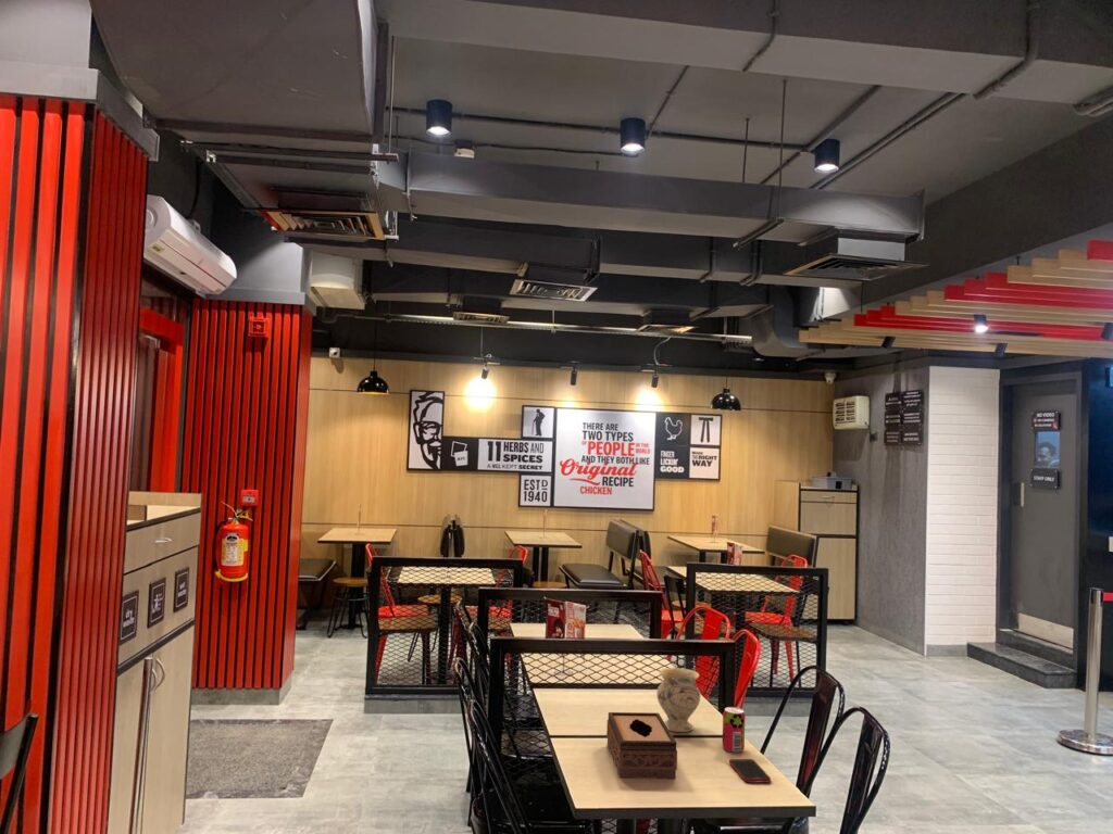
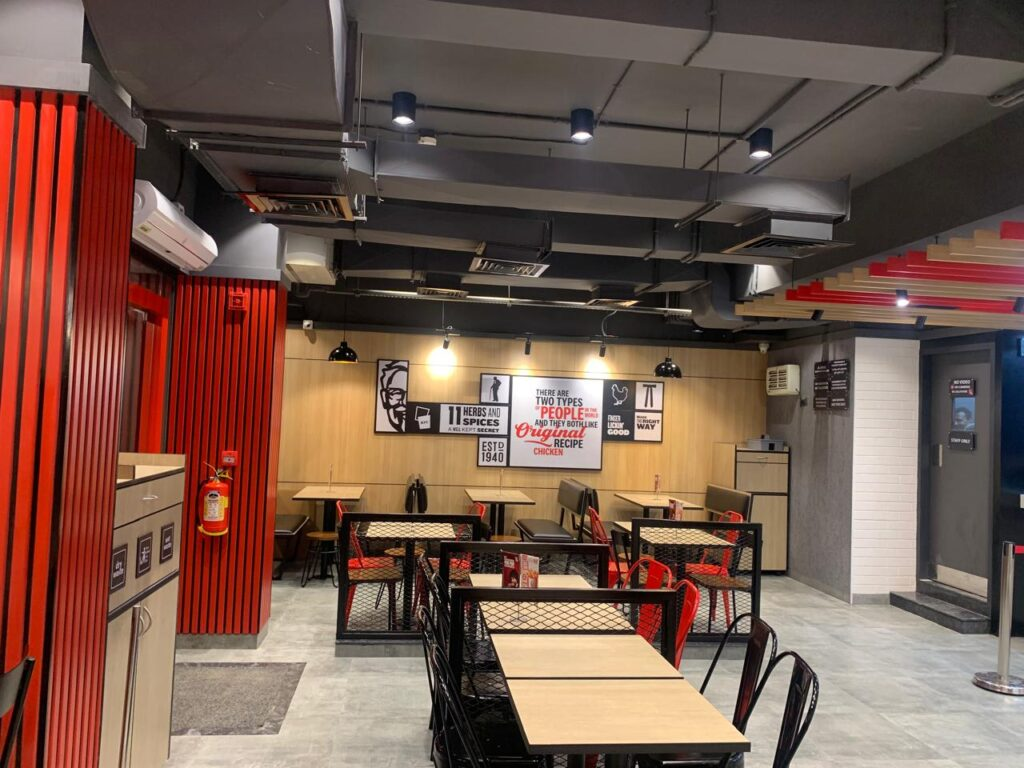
- cell phone (749, 770)
- beverage can (733, 729)
- vase (678, 699)
- tissue box (640, 743)
